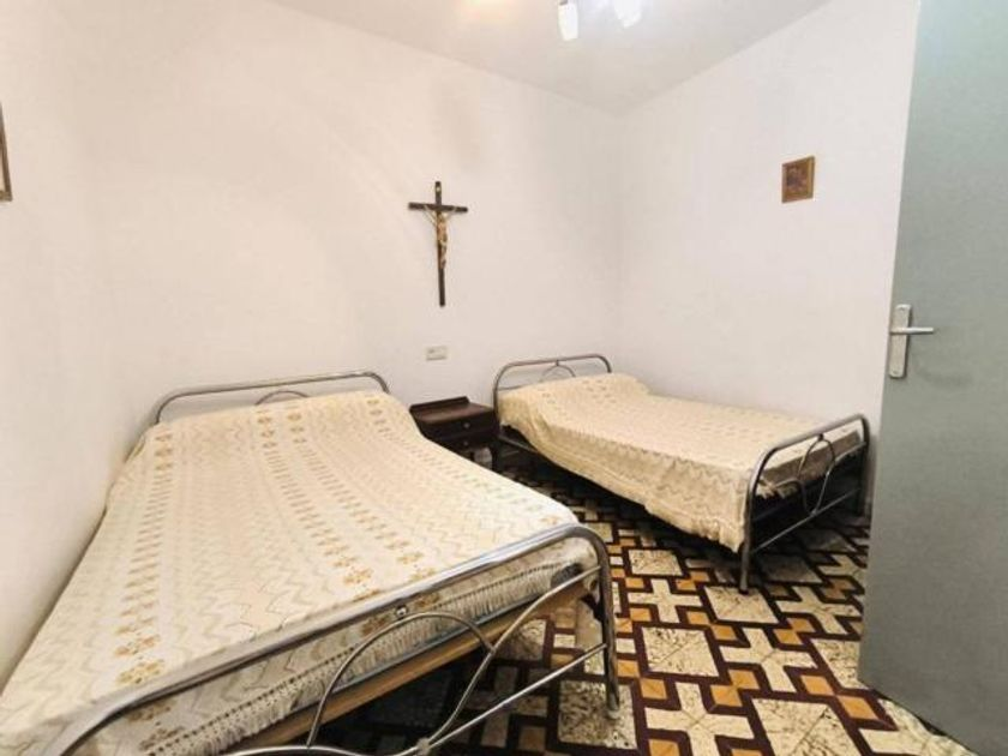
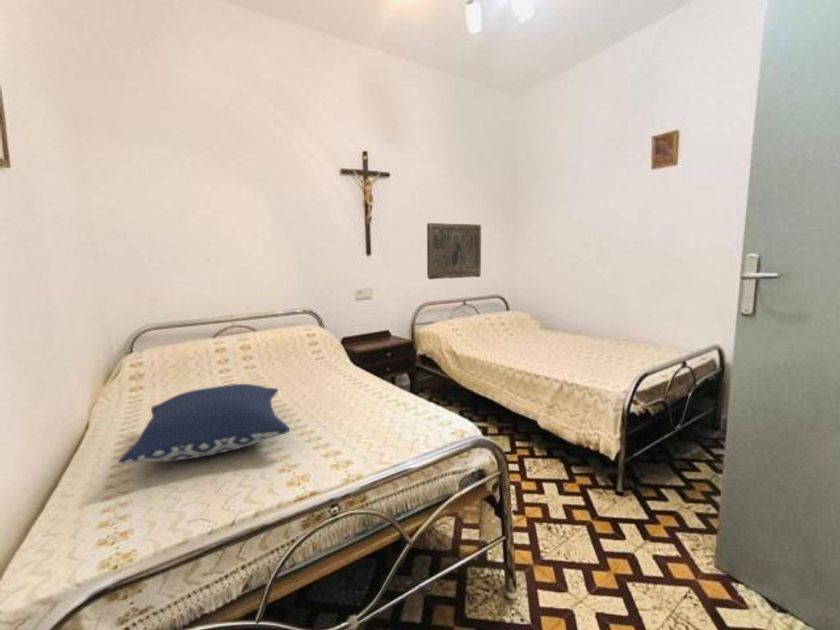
+ pillow (215, 418)
+ religious icon (455, 251)
